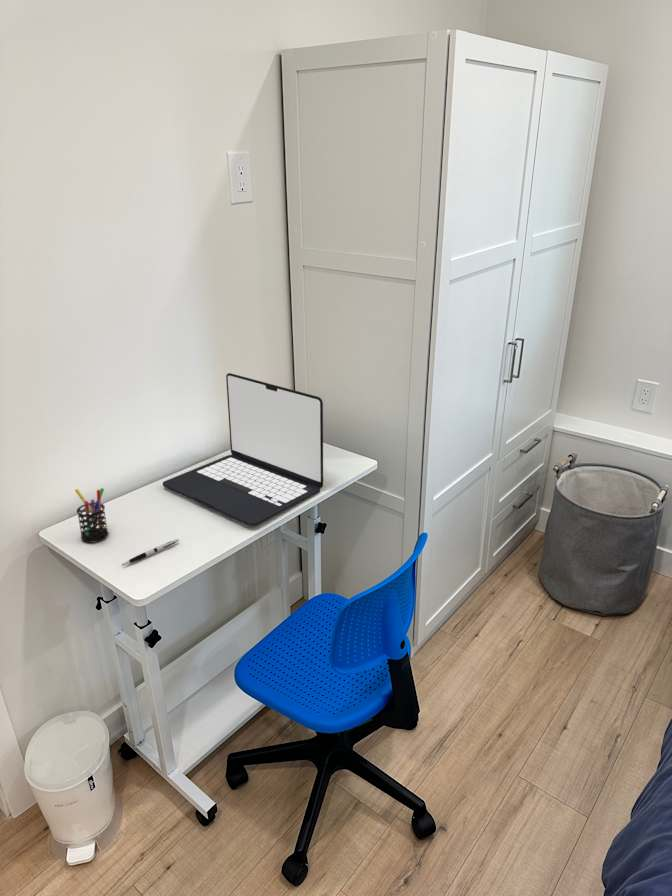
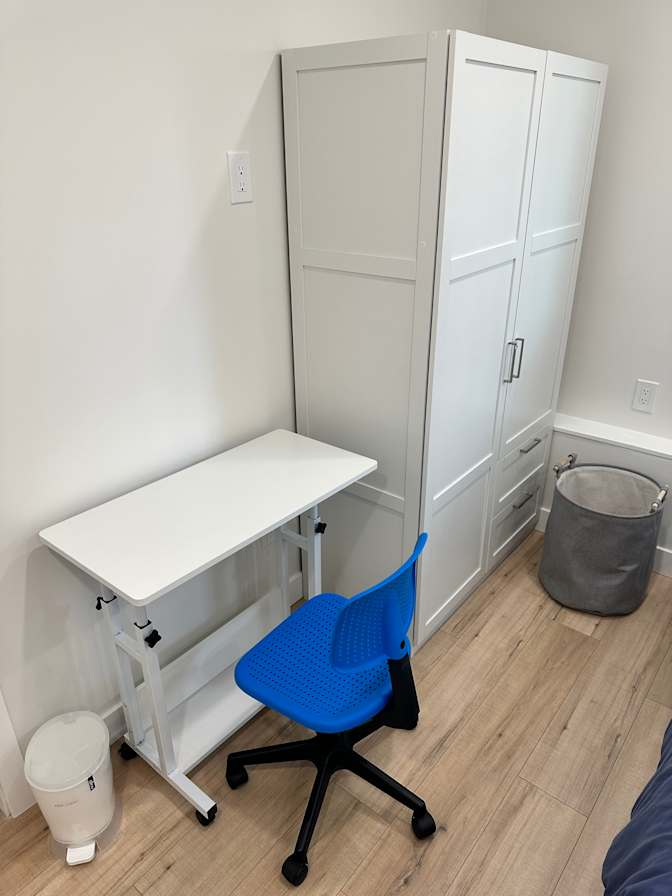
- laptop (238, 443)
- pen holder (94, 511)
- pen (150, 552)
